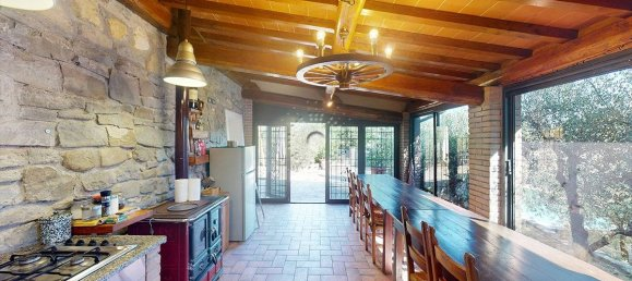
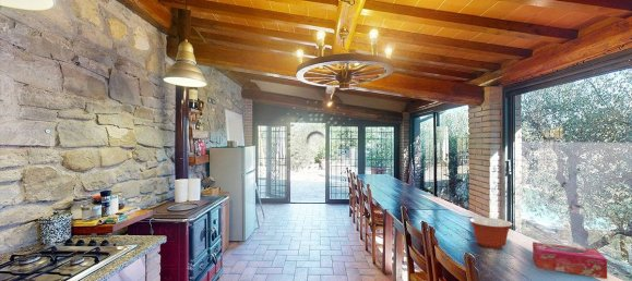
+ mixing bowl (490, 233)
+ tissue box (567, 258)
